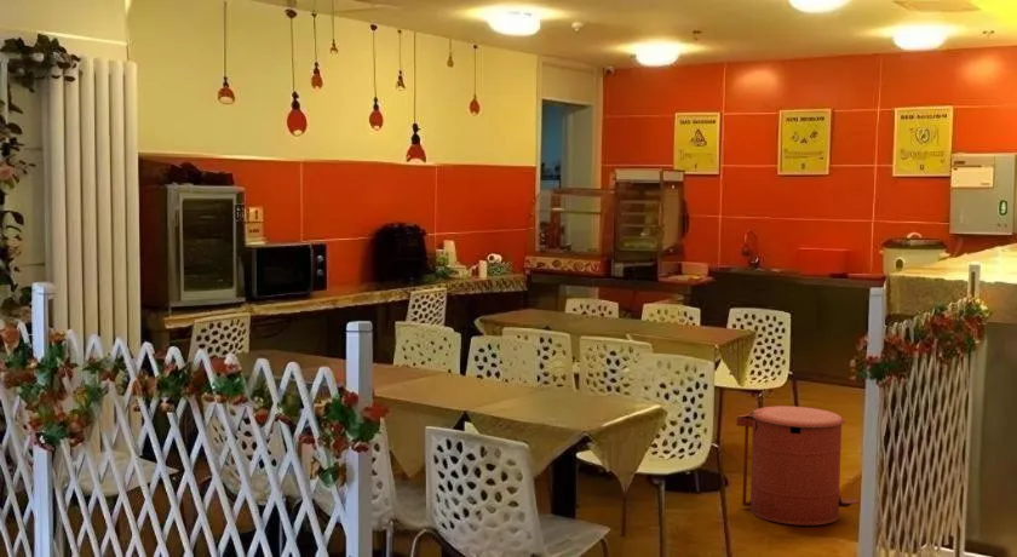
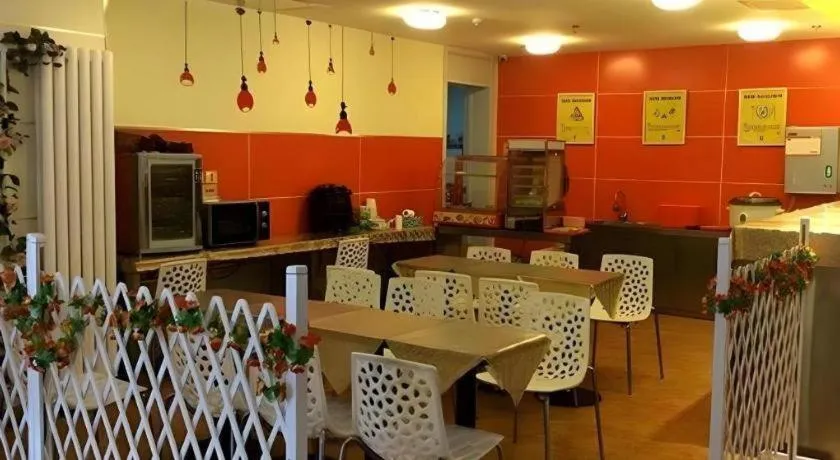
- trash can (795, 463)
